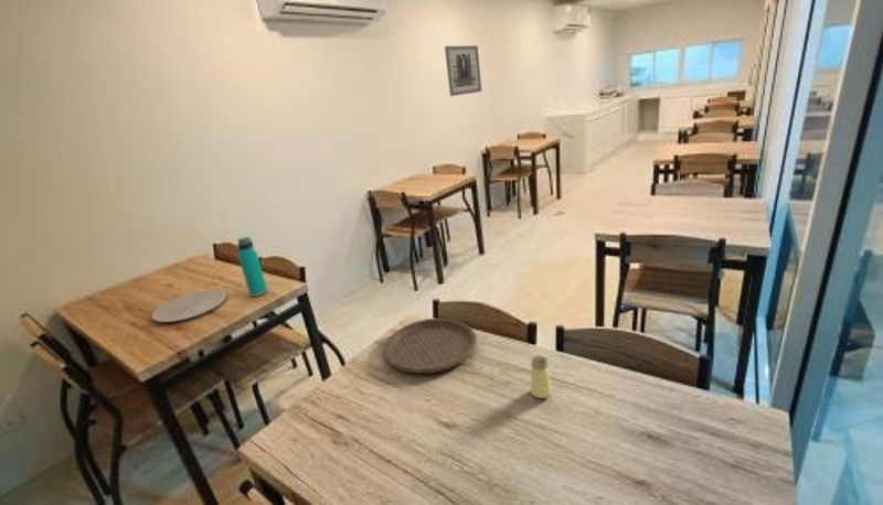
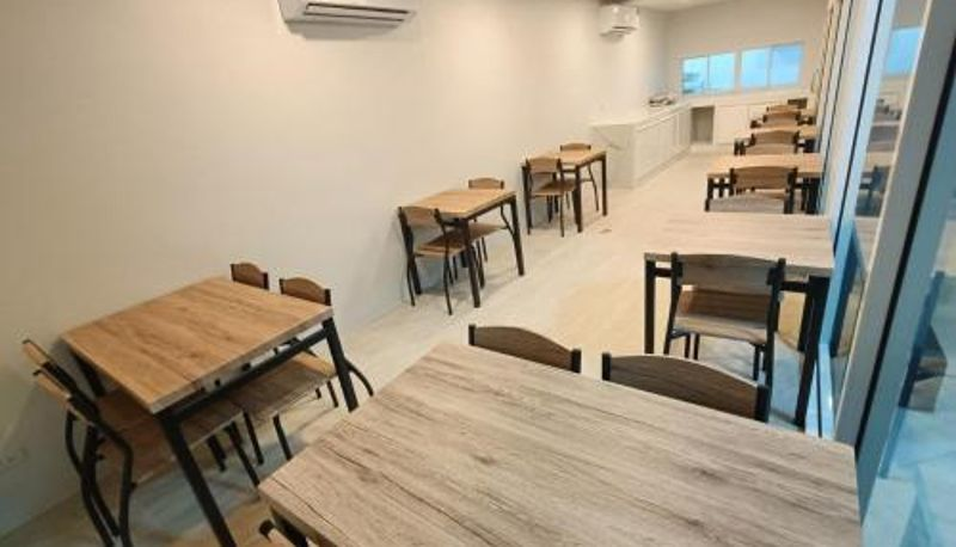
- wall art (464, 69)
- saltshaker (540, 375)
- water bottle (251, 266)
- plate (190, 305)
- plate (429, 344)
